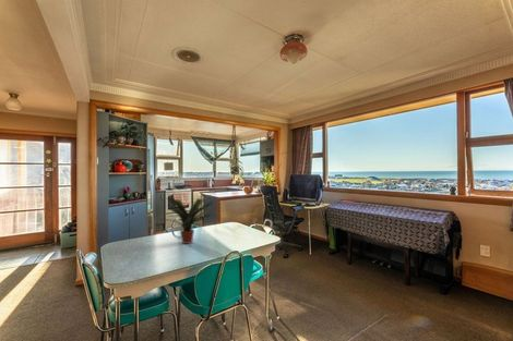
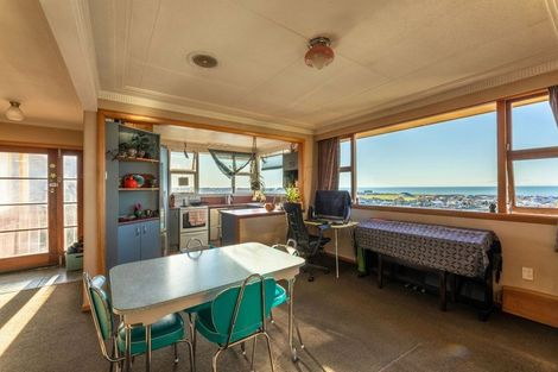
- potted plant (190, 216)
